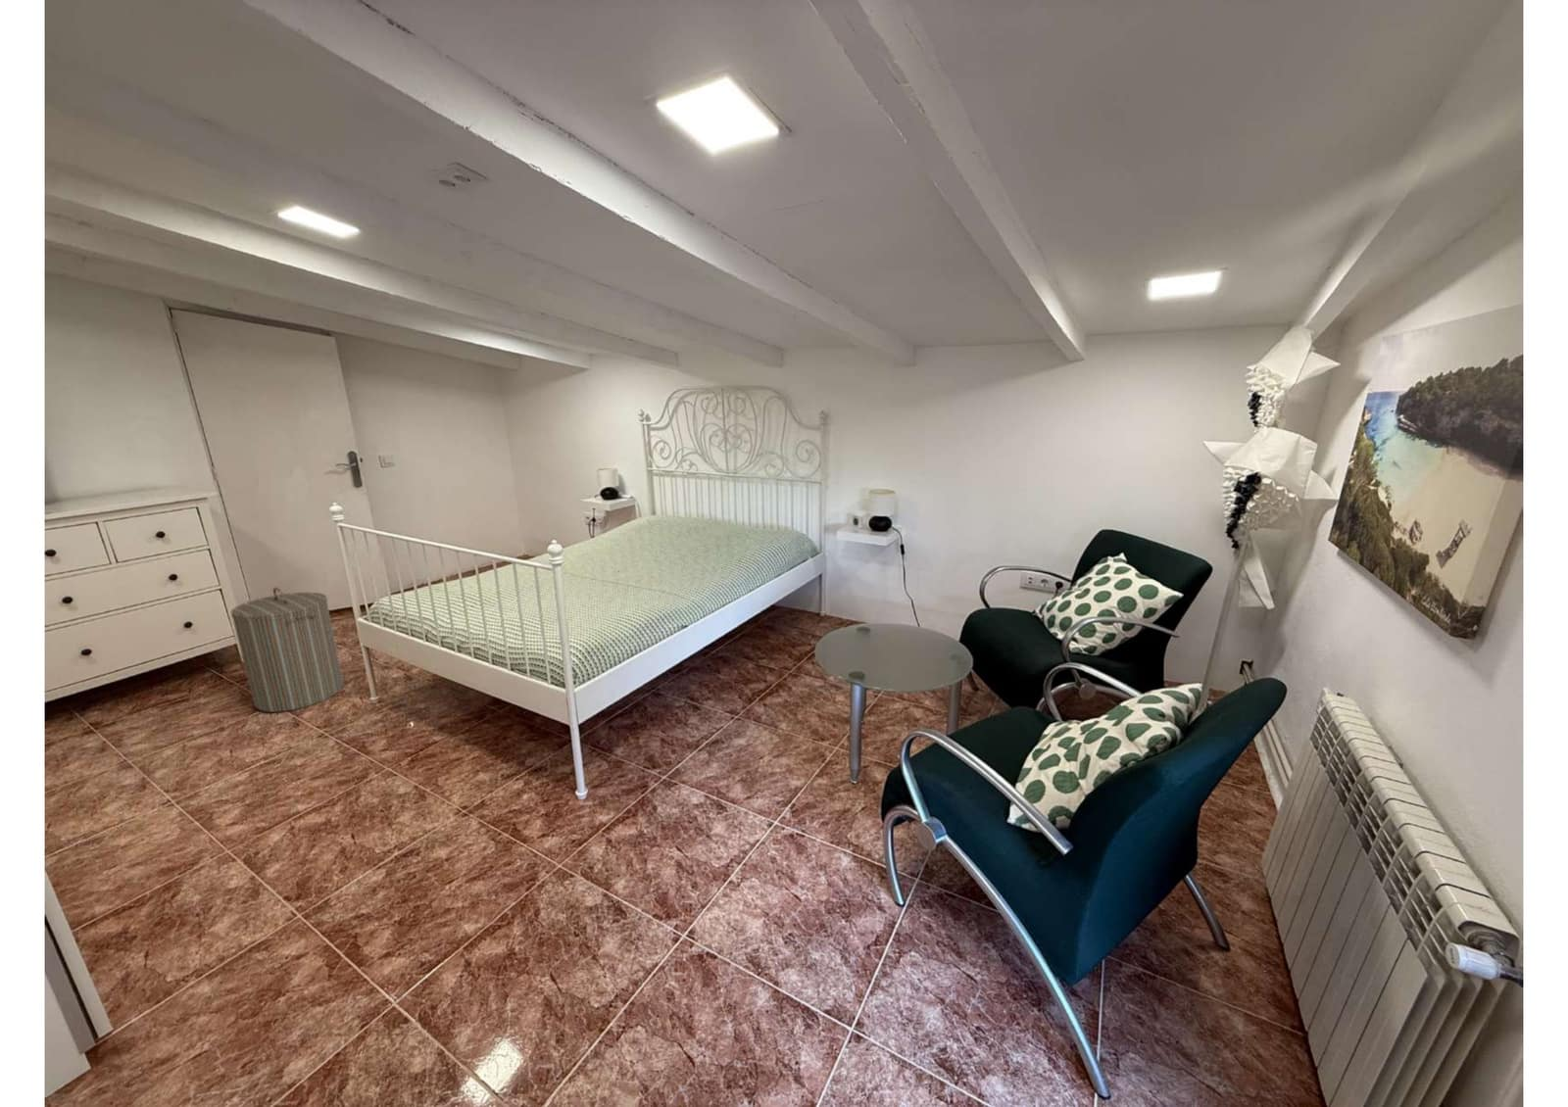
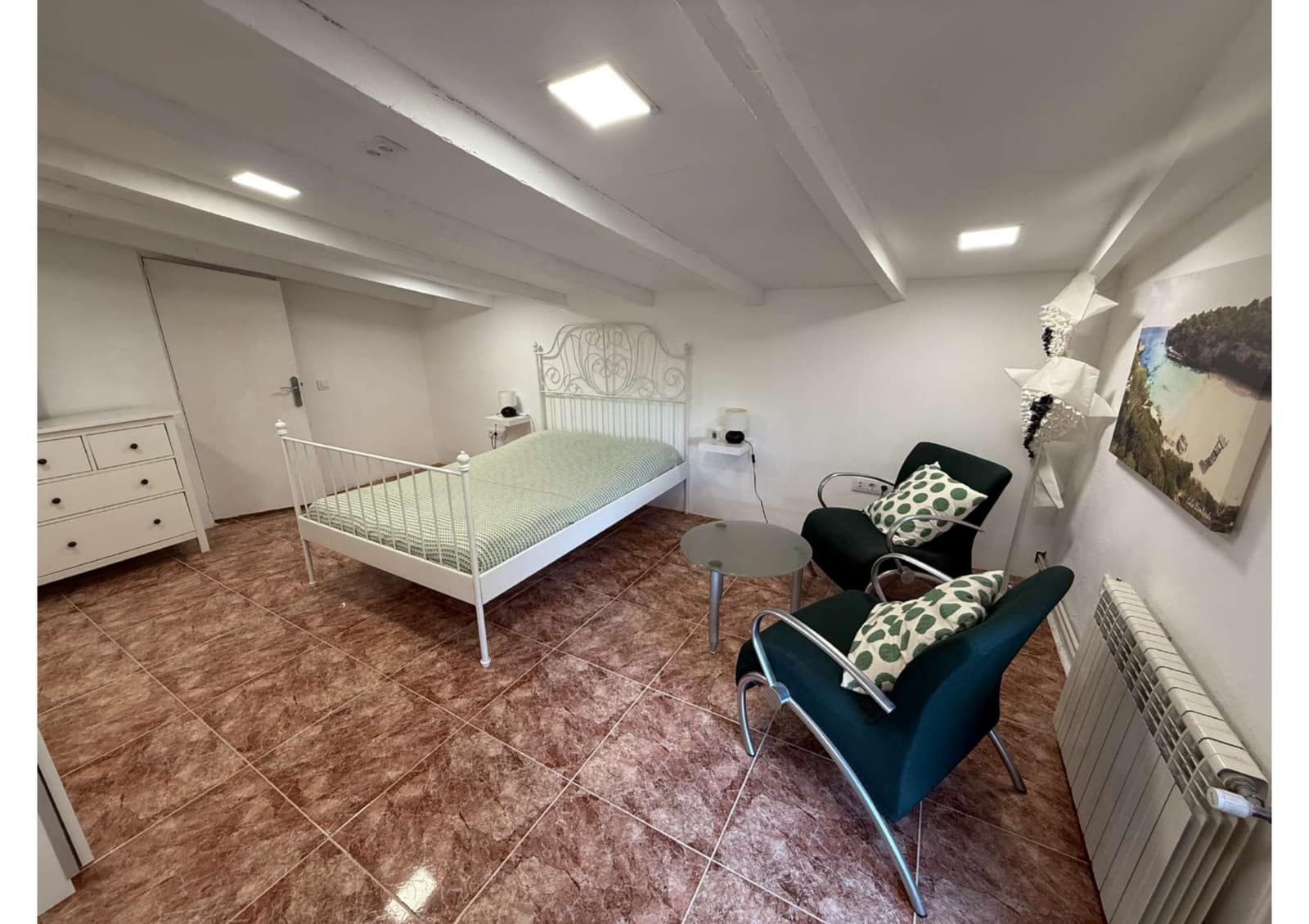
- laundry hamper (289, 642)
